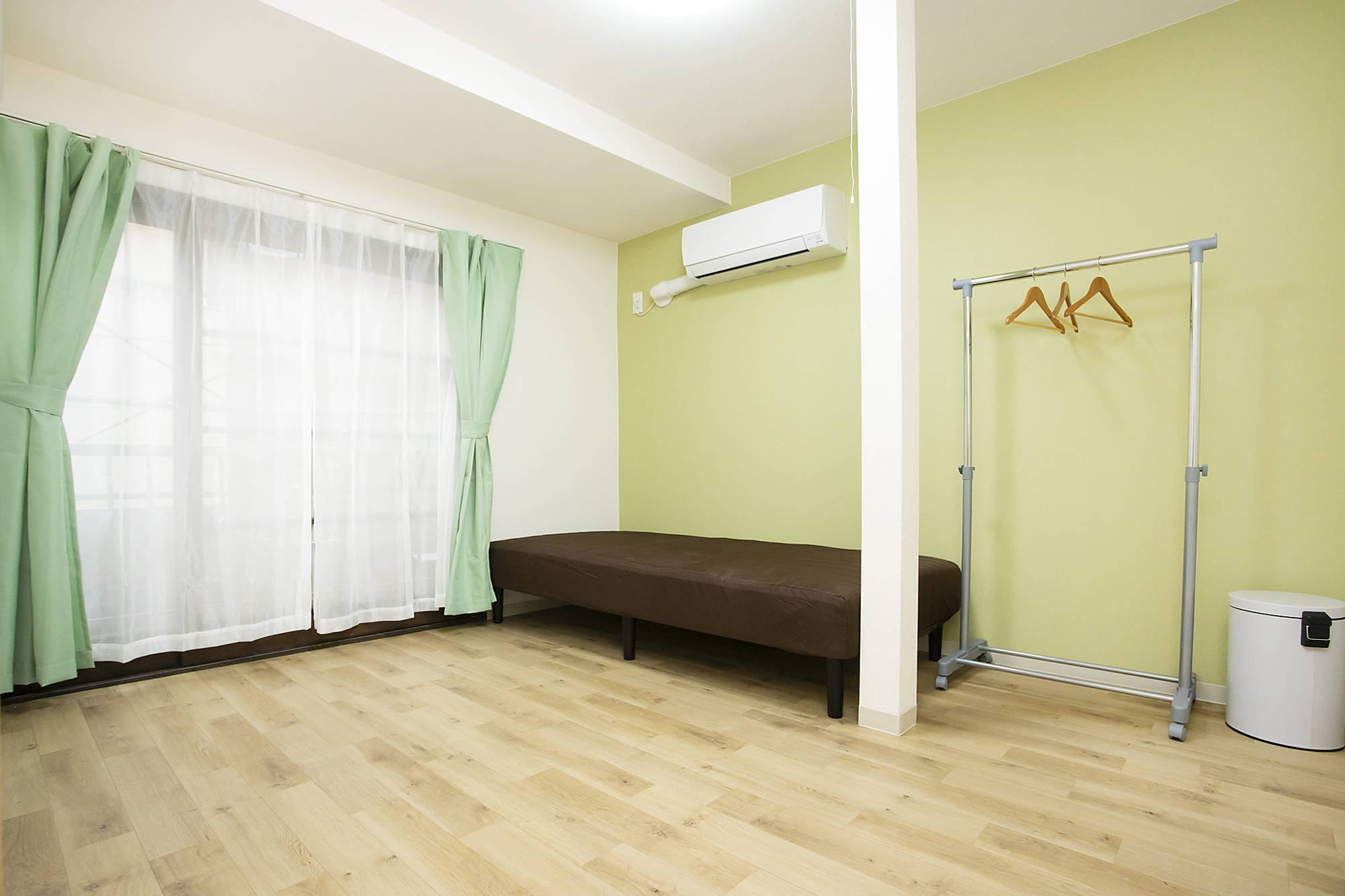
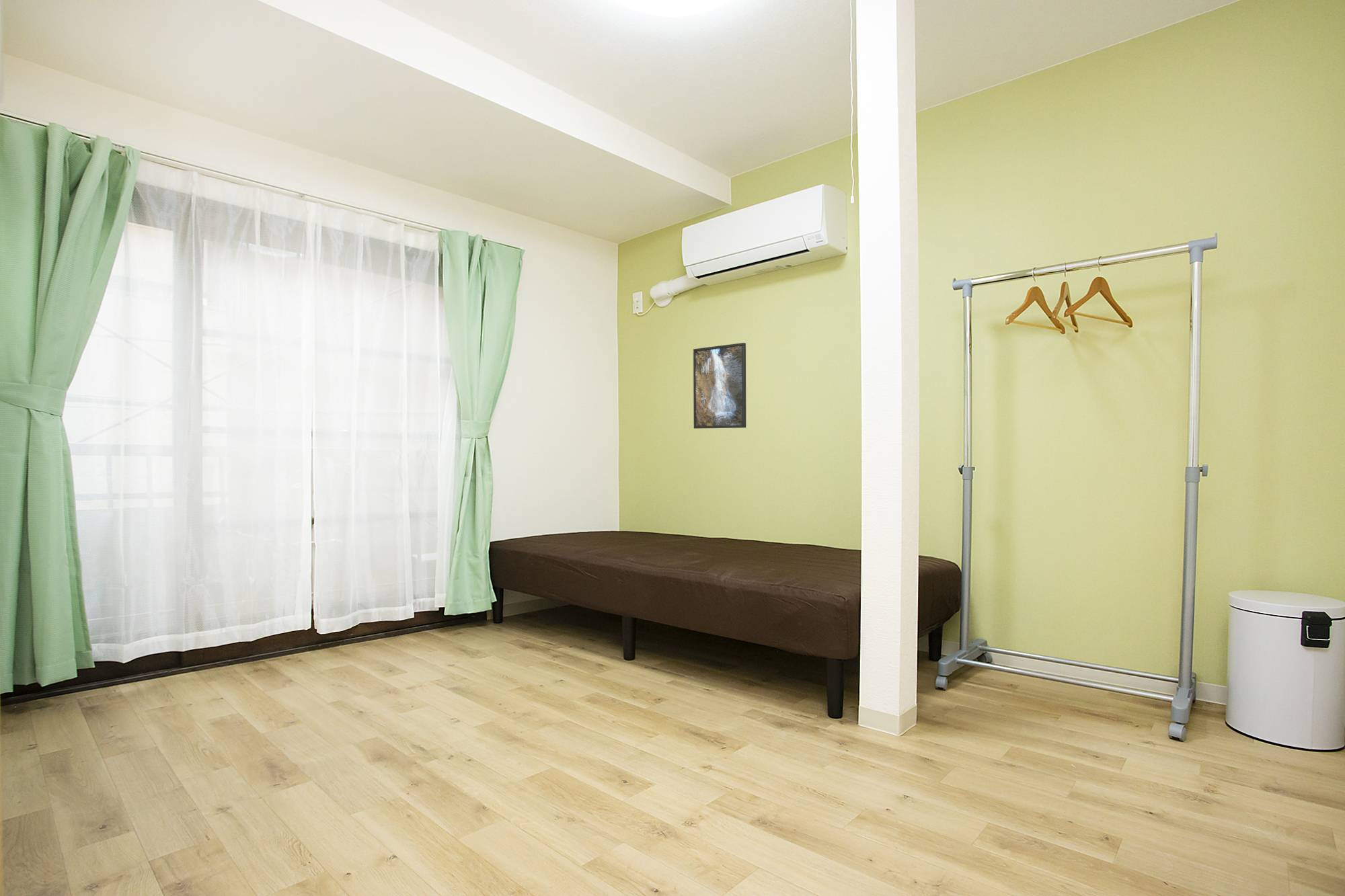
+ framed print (719, 386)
